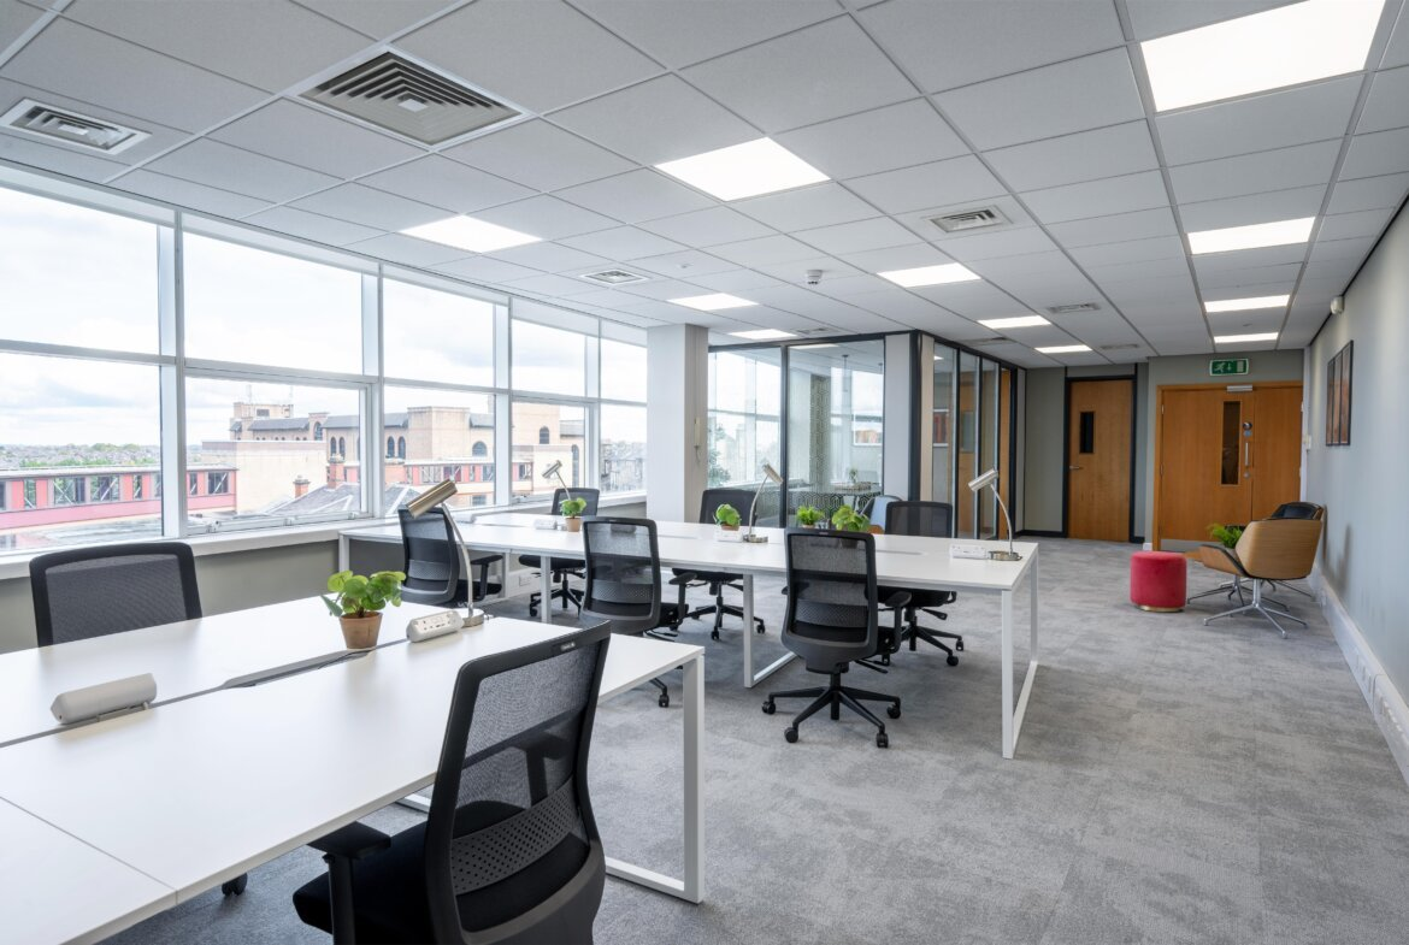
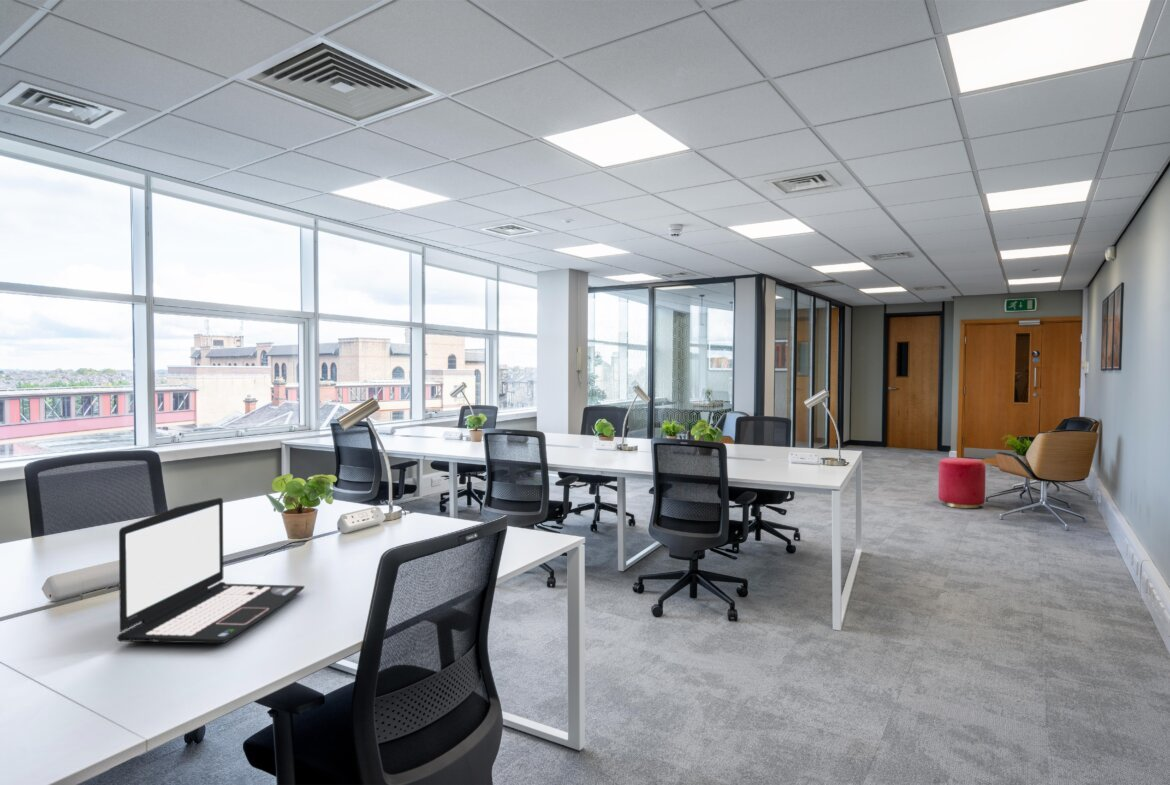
+ laptop (222, 562)
